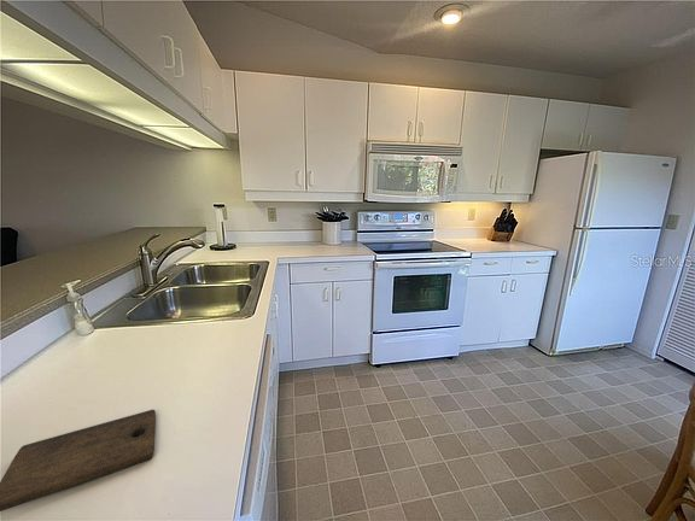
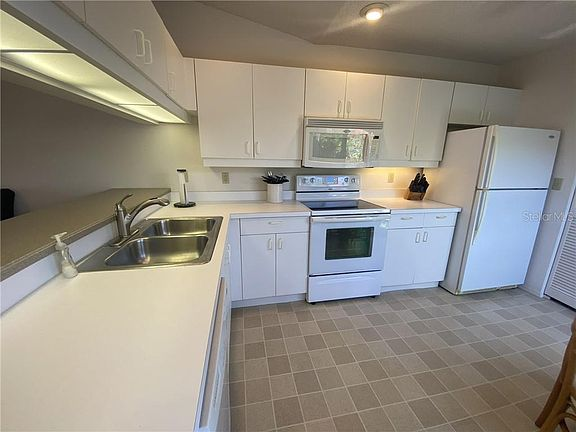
- cutting board (86, 452)
